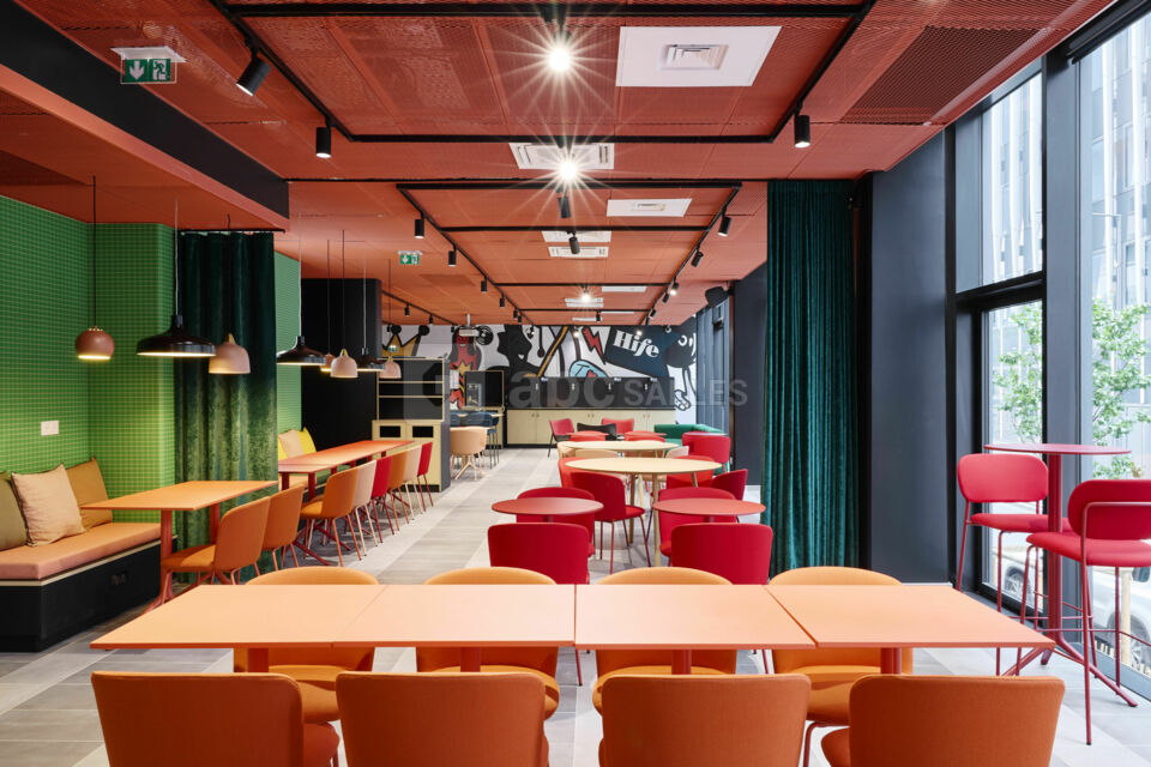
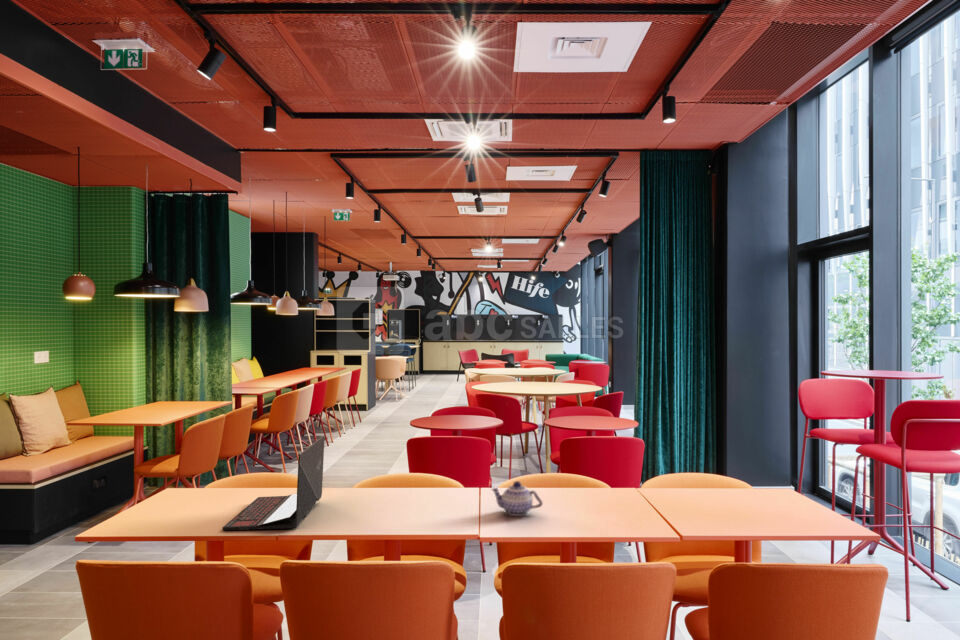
+ teapot (516, 497)
+ laptop (277, 496)
